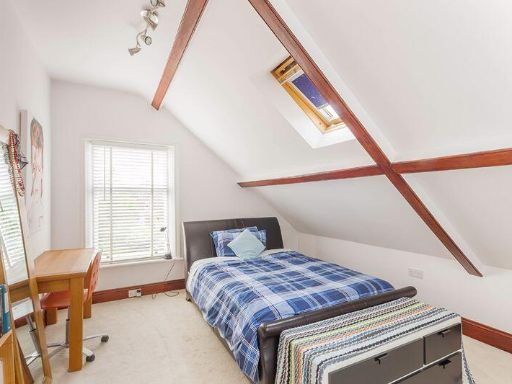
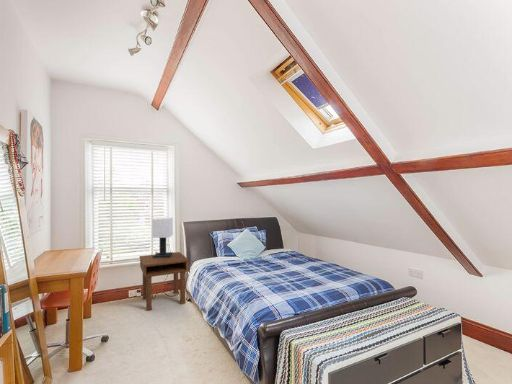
+ nightstand (163, 274)
+ table lamp (162, 237)
